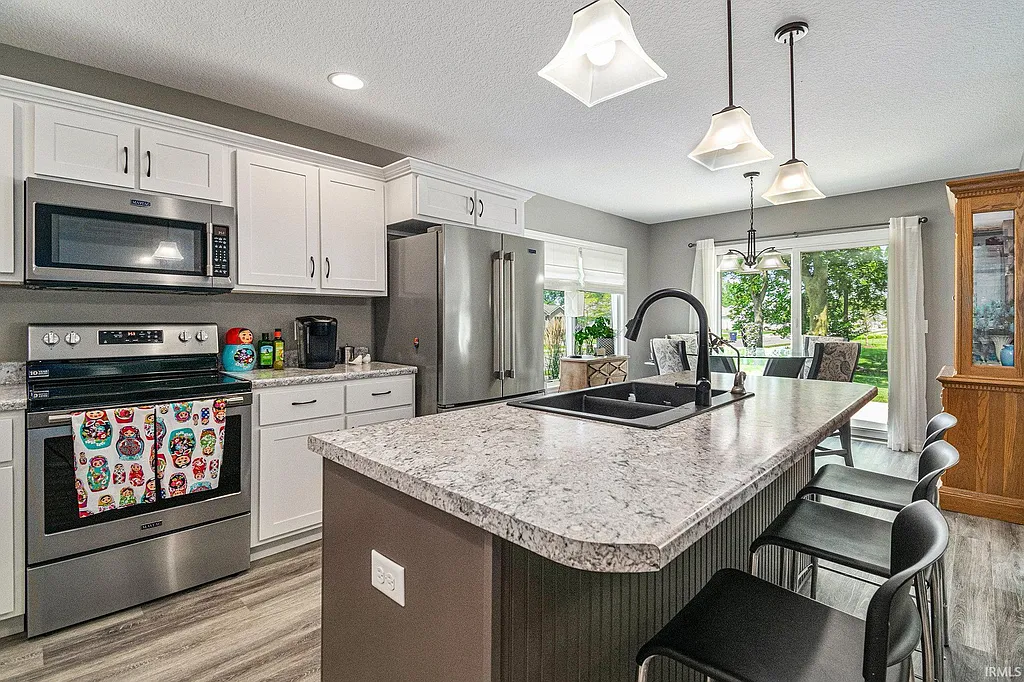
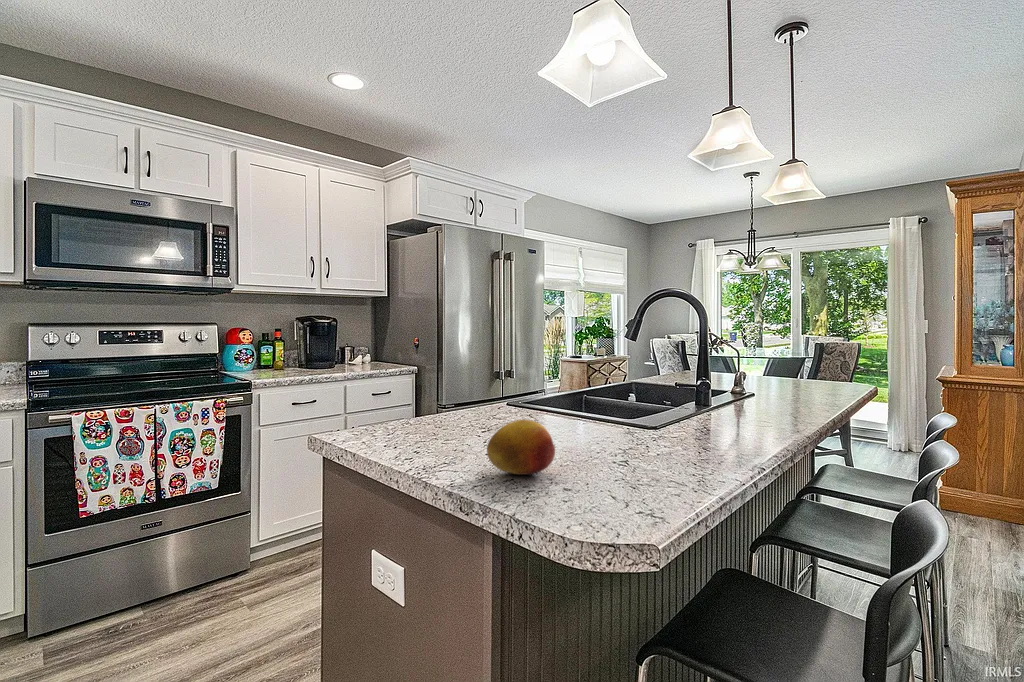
+ fruit (521, 445)
